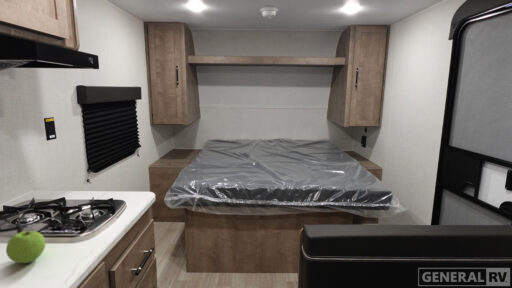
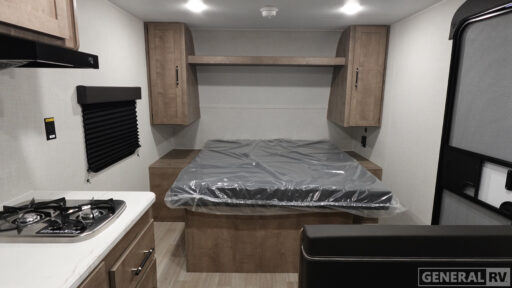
- apple (26, 246)
